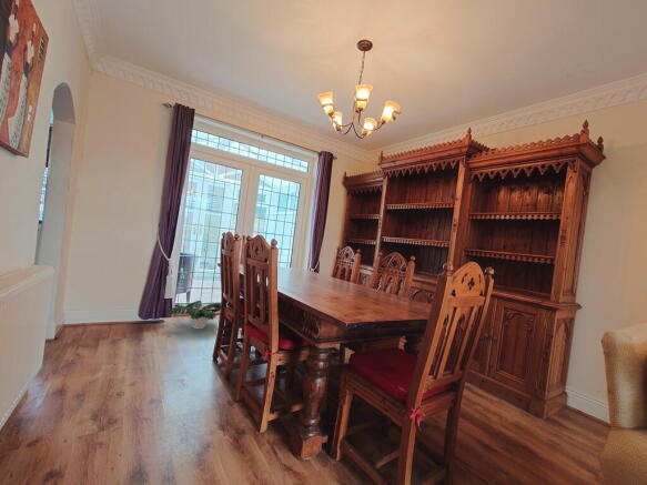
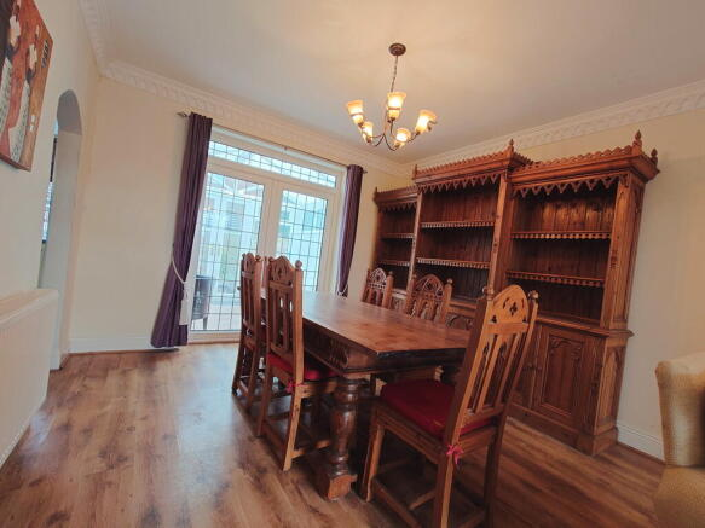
- potted plant (198, 316)
